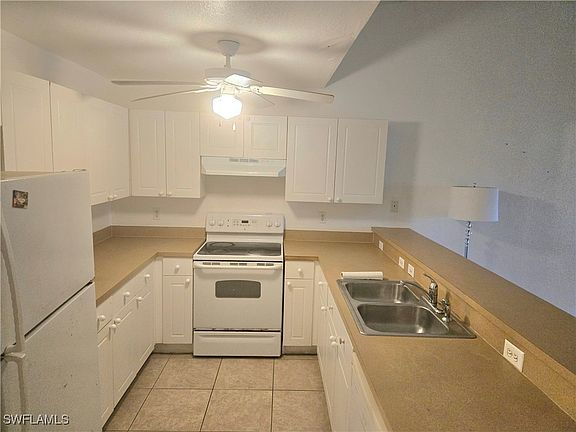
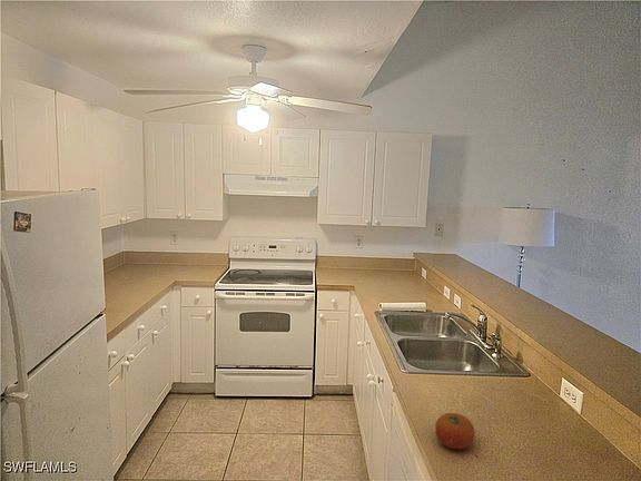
+ fruit (454, 431)
